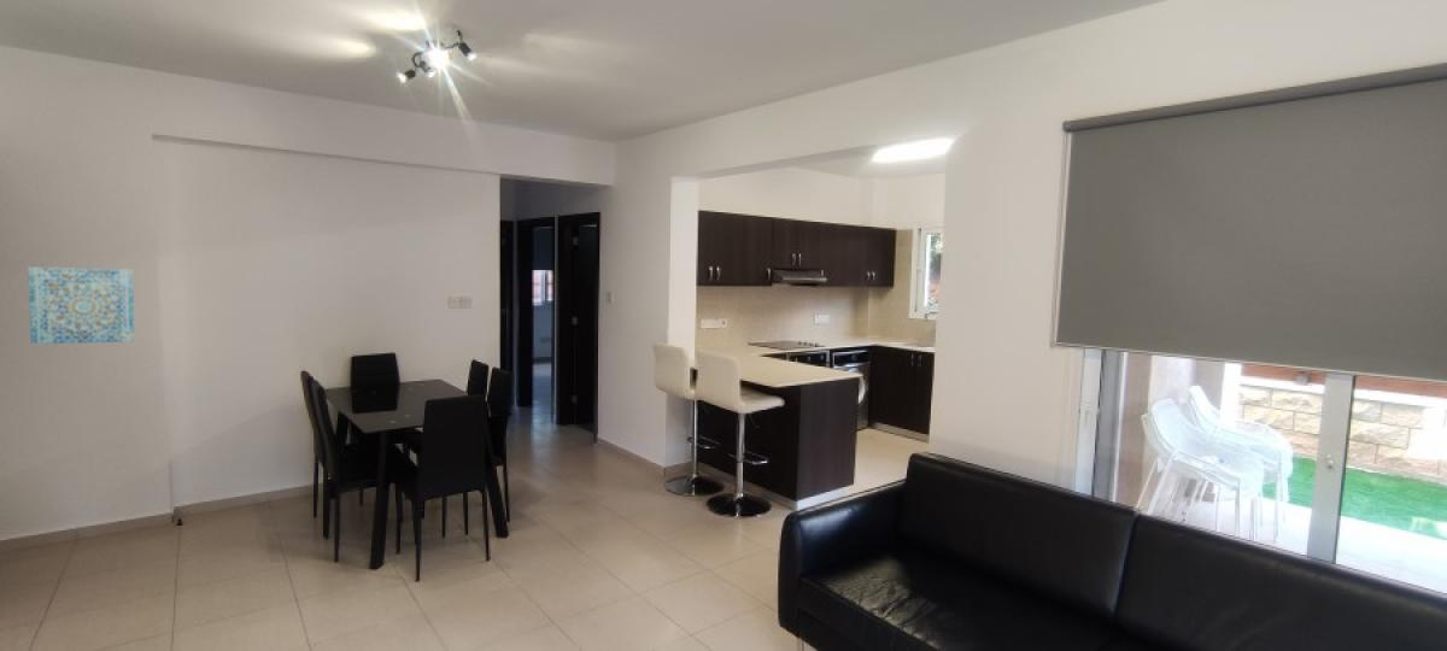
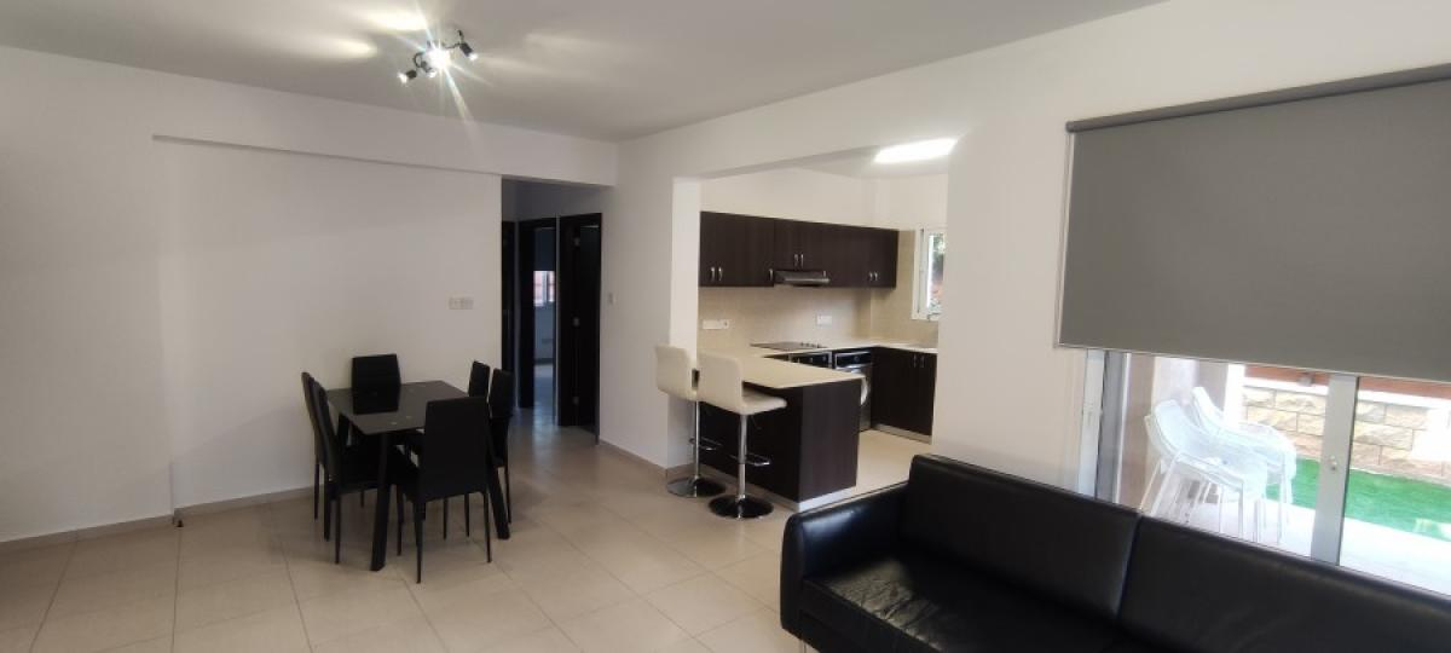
- wall art (83, 305)
